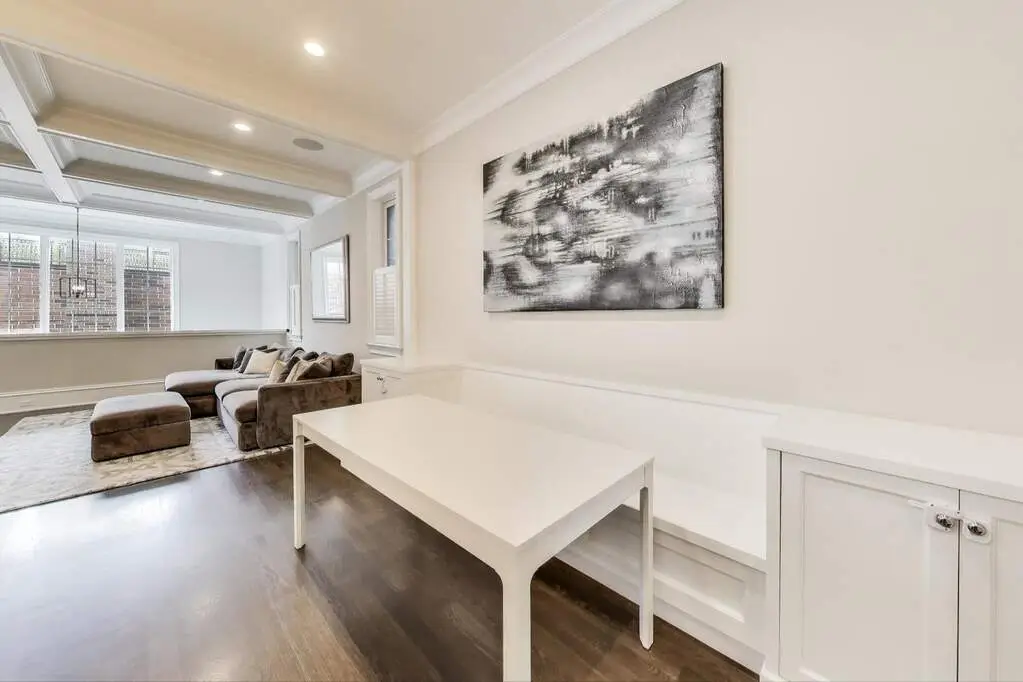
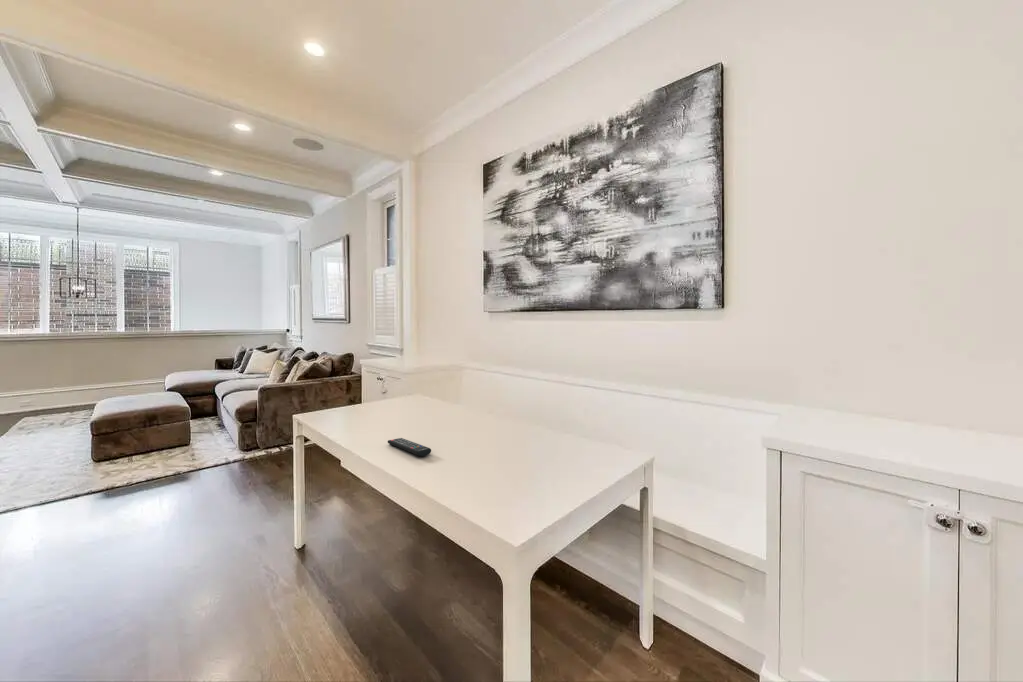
+ remote control (408, 446)
